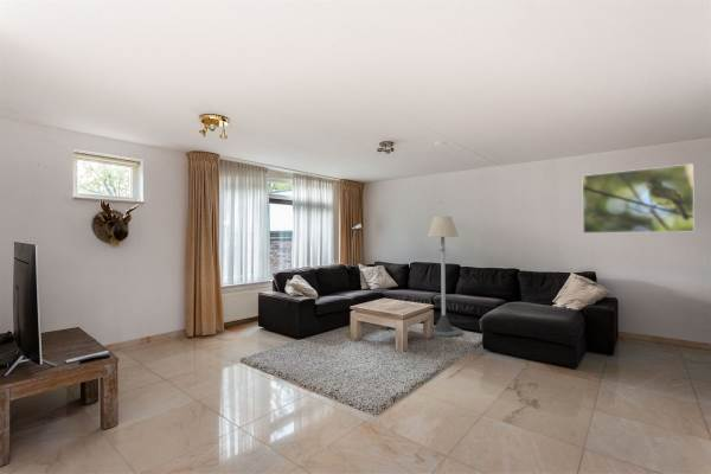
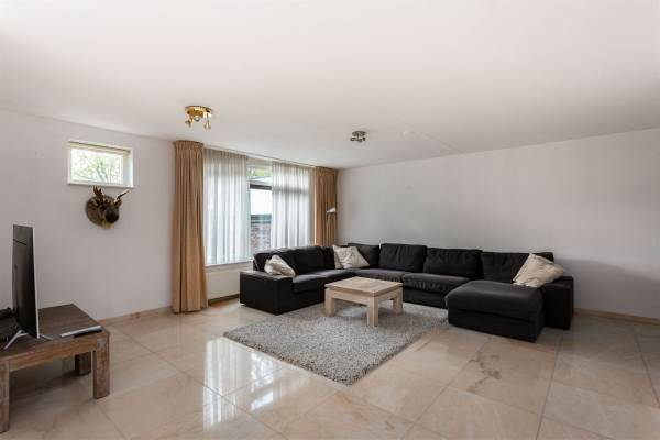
- floor lamp (442, 274)
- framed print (633, 200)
